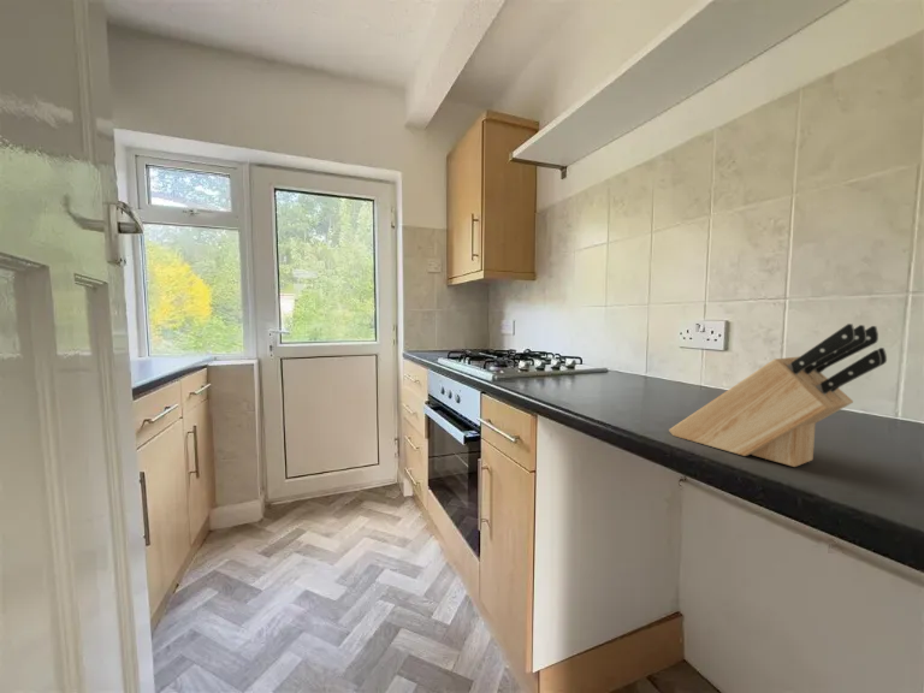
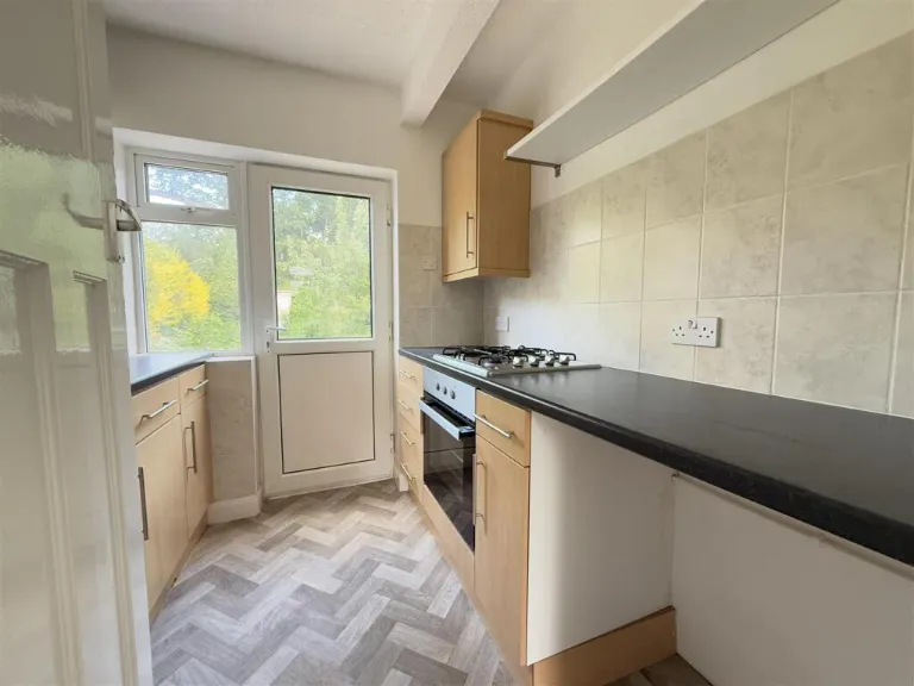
- knife block (764, 387)
